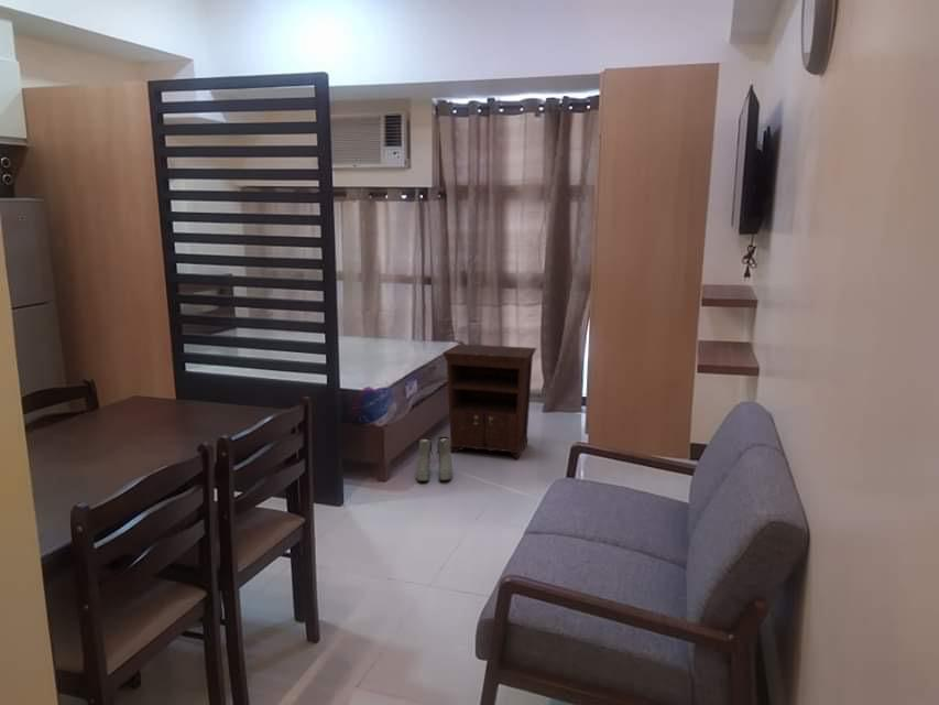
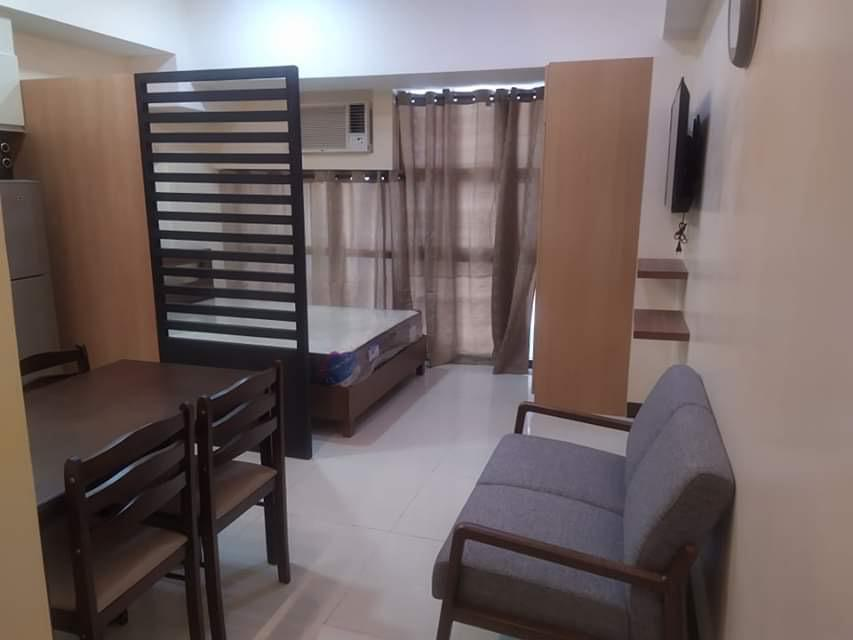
- nightstand (490, 400)
- boots (437, 456)
